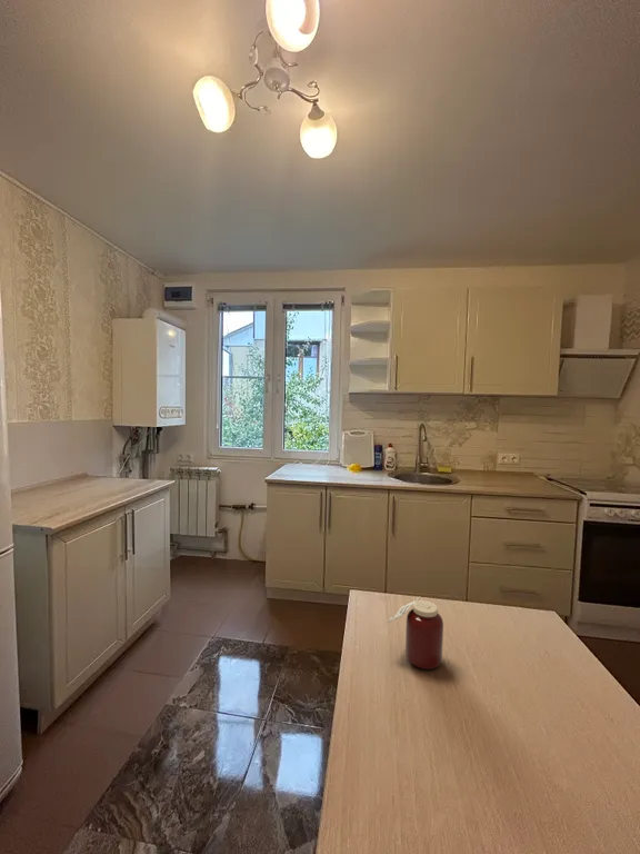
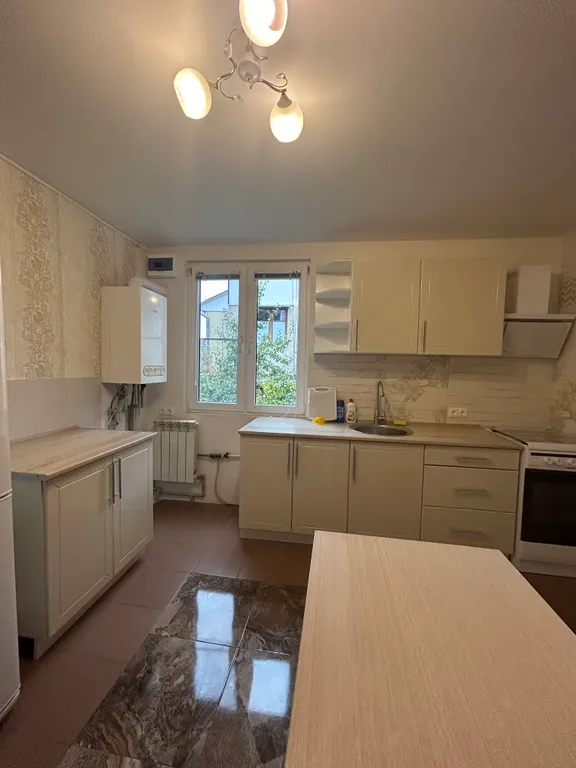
- jar (417, 629)
